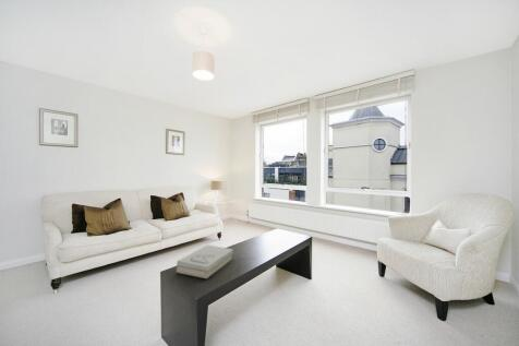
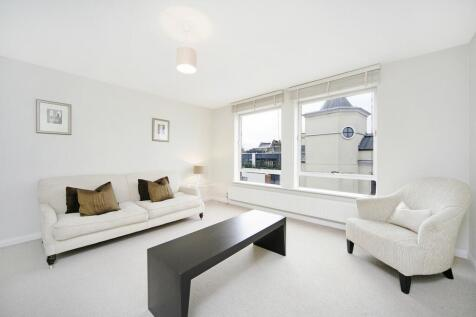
- books (206, 260)
